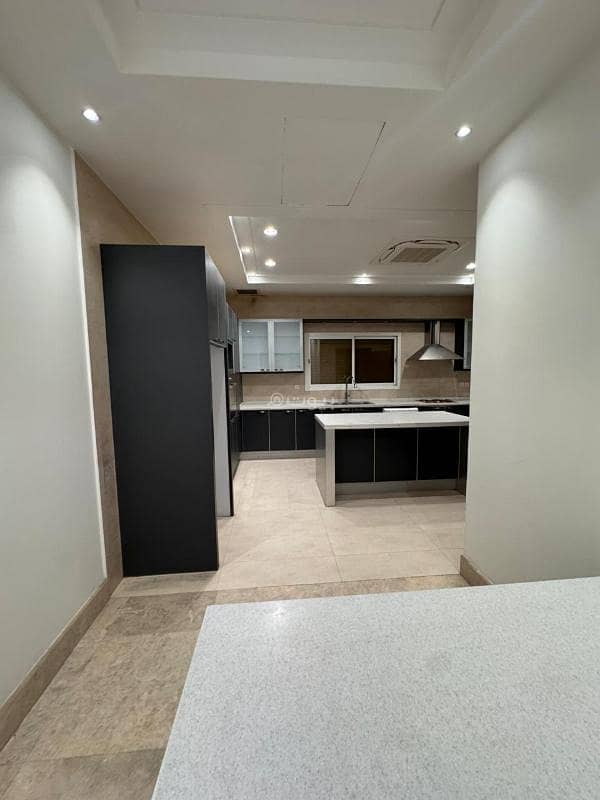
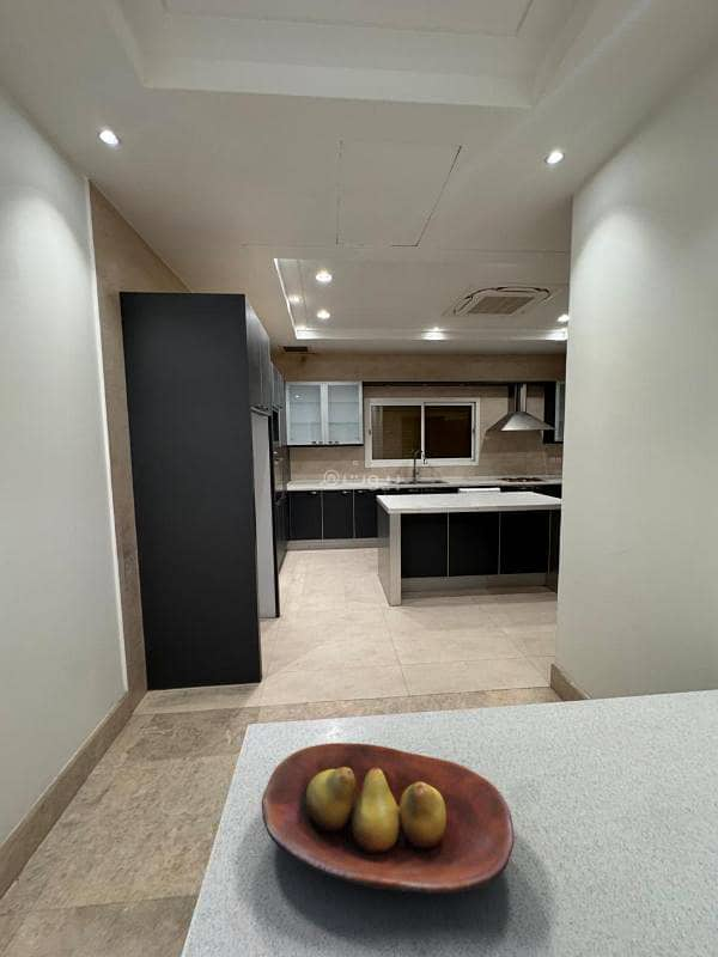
+ fruit bowl (383, 805)
